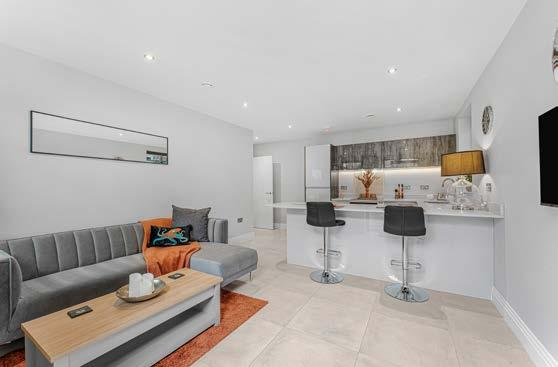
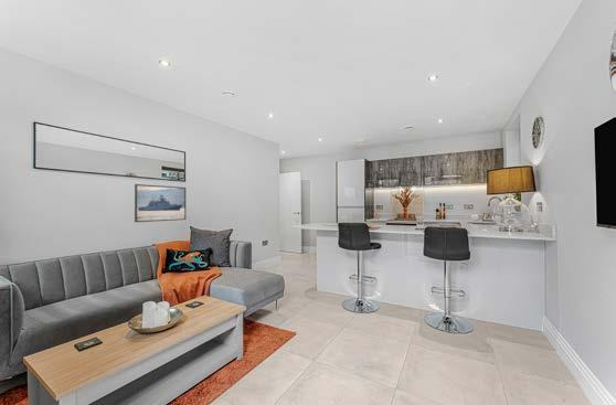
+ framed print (162, 203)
